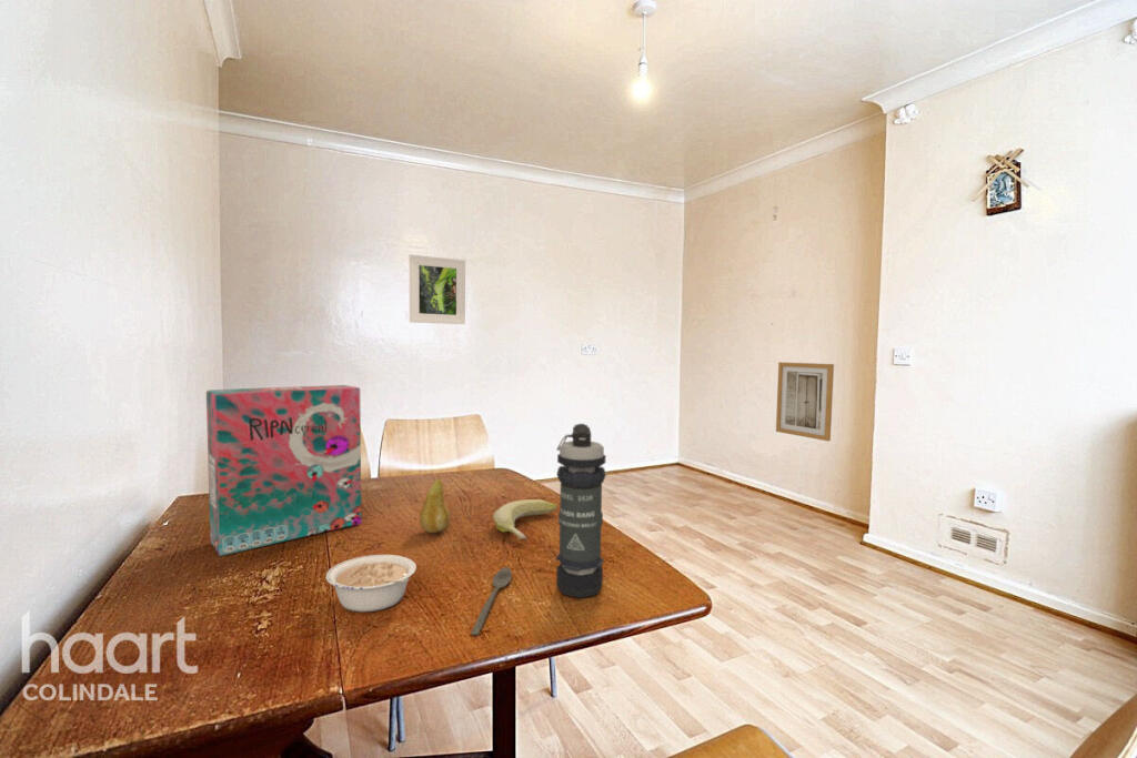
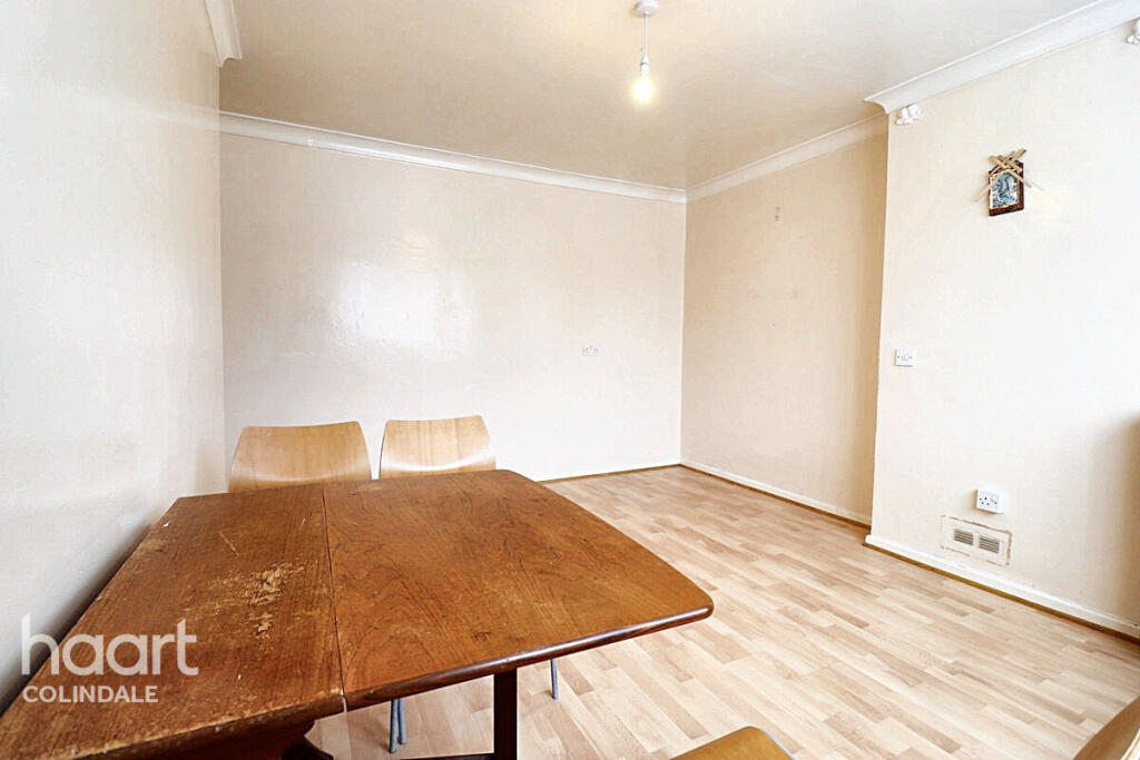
- wall art (803, 400)
- legume (375, 582)
- cereal box (289, 461)
- fruit (434, 505)
- smoke grenade (580, 505)
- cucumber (524, 515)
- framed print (437, 290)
- spoon (492, 596)
